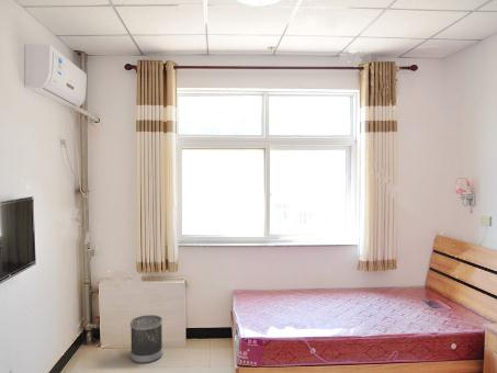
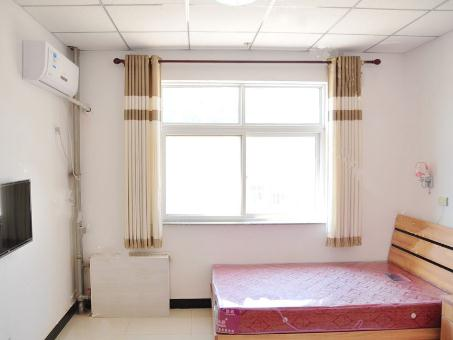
- wastebasket (146, 338)
